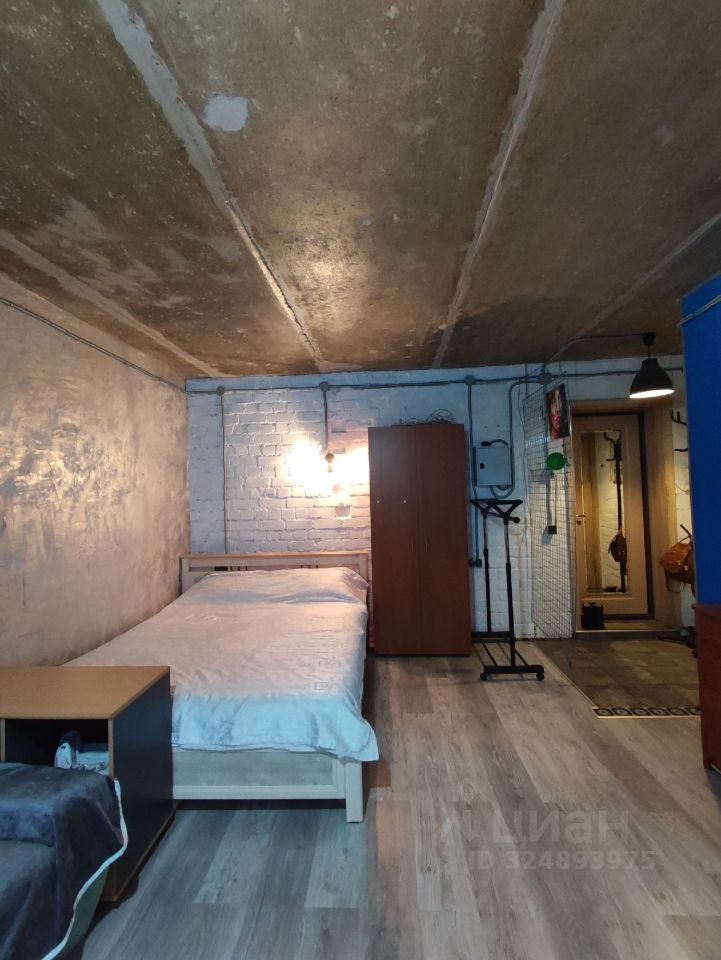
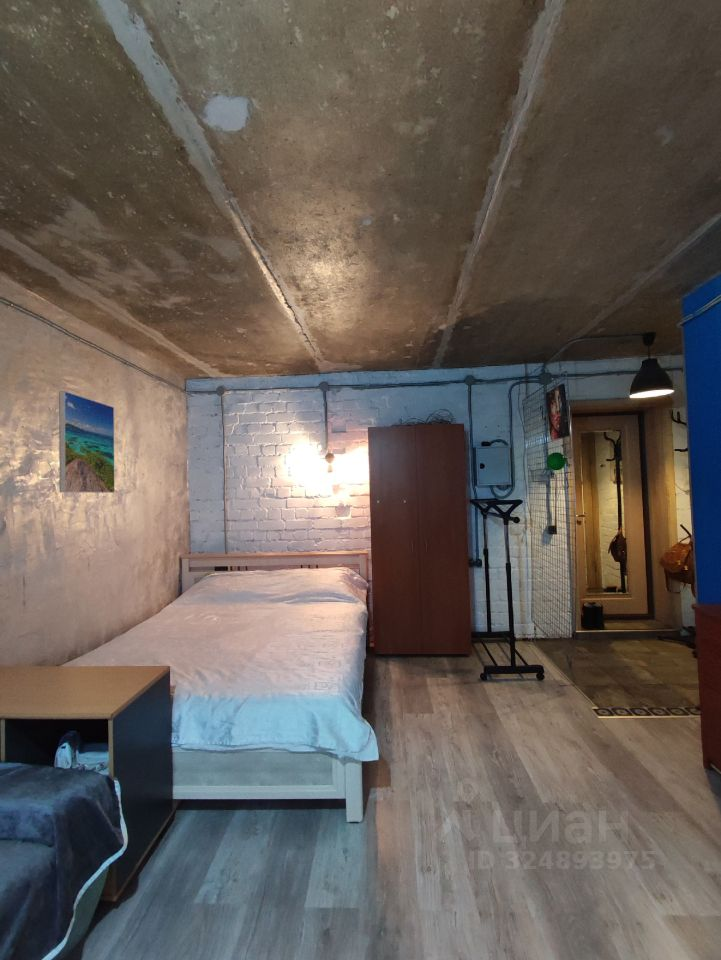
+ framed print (89, 446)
